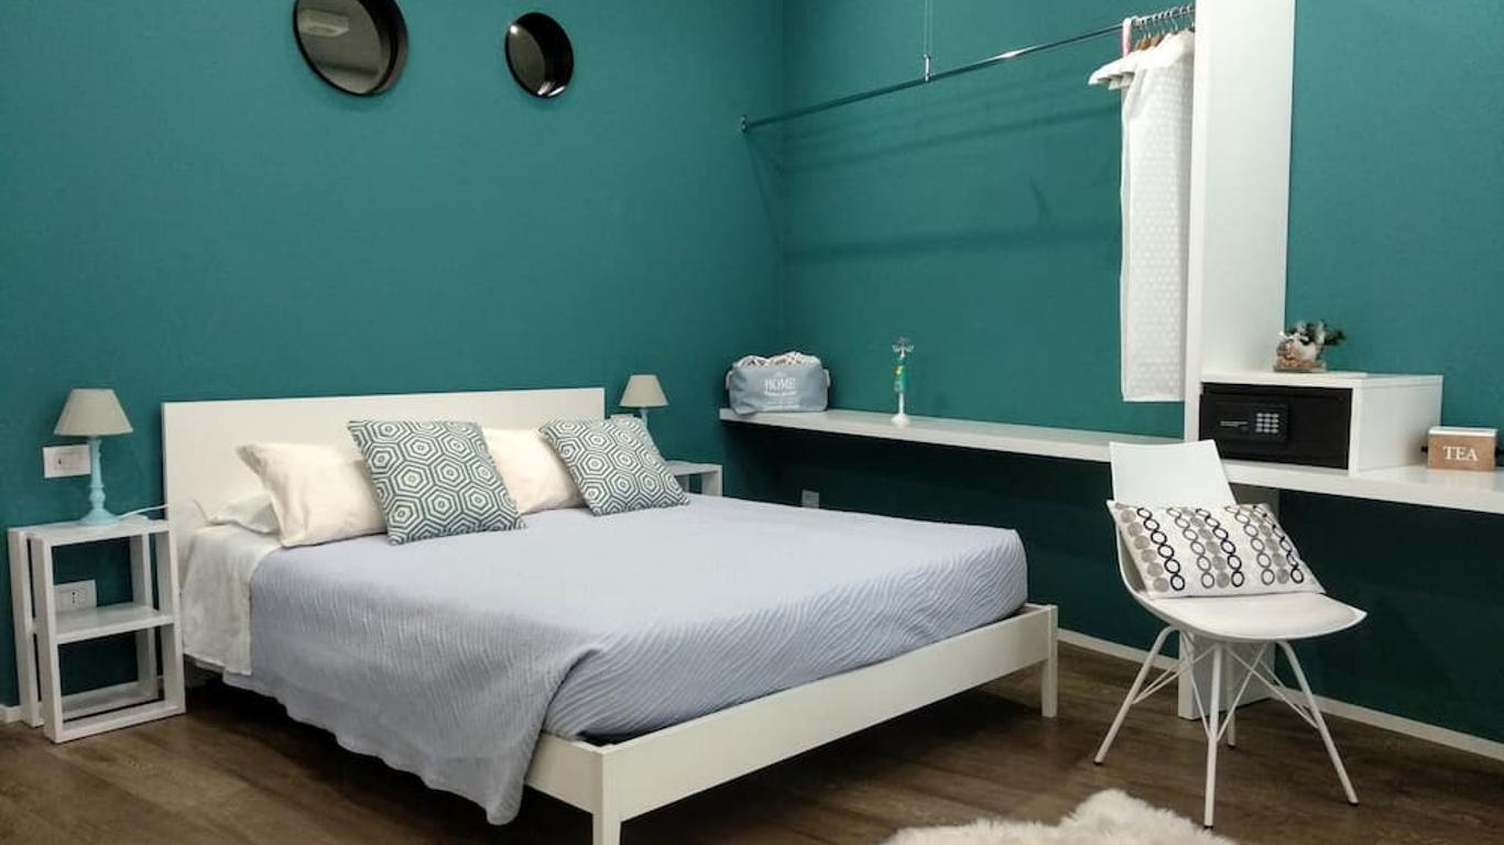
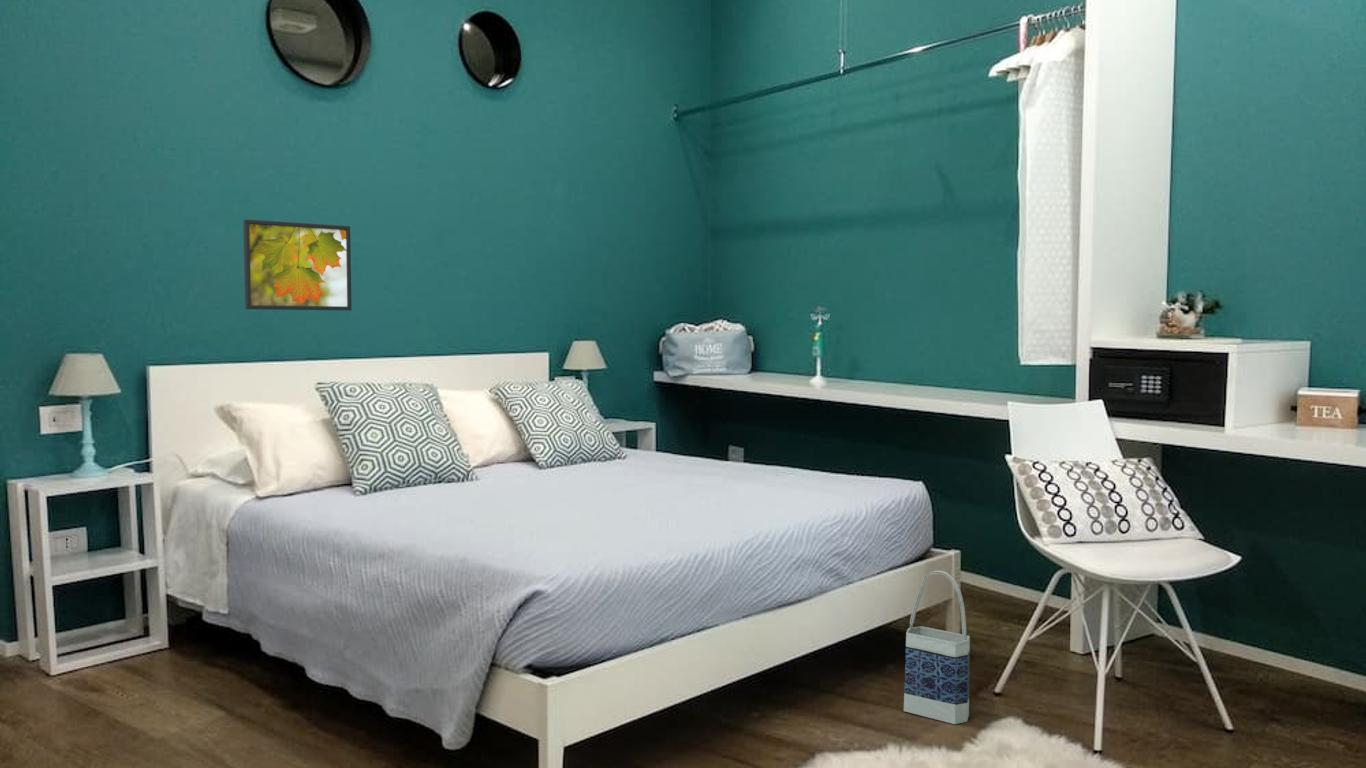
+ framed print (299, 266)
+ bag (937, 642)
